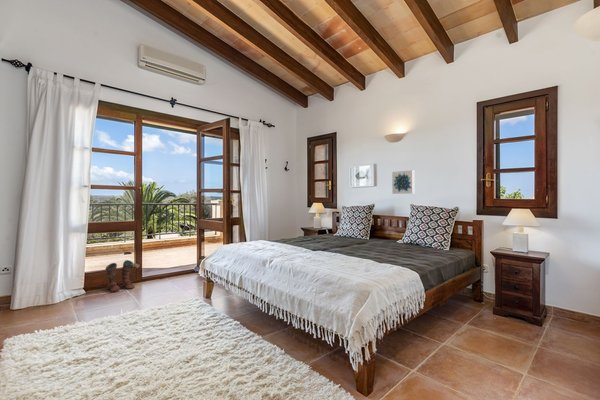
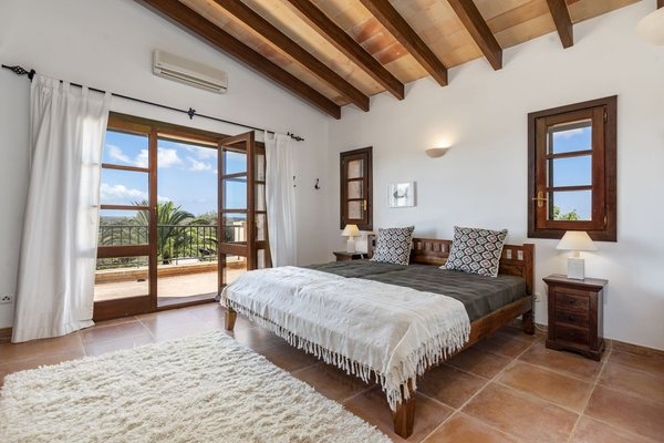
- boots (123, 274)
- wall art (403, 182)
